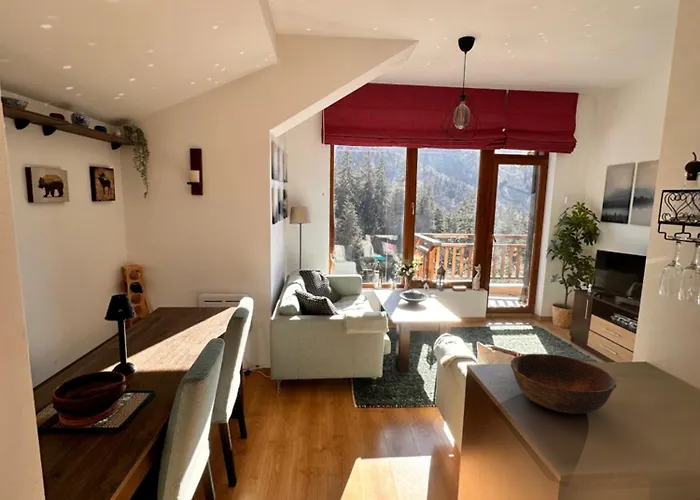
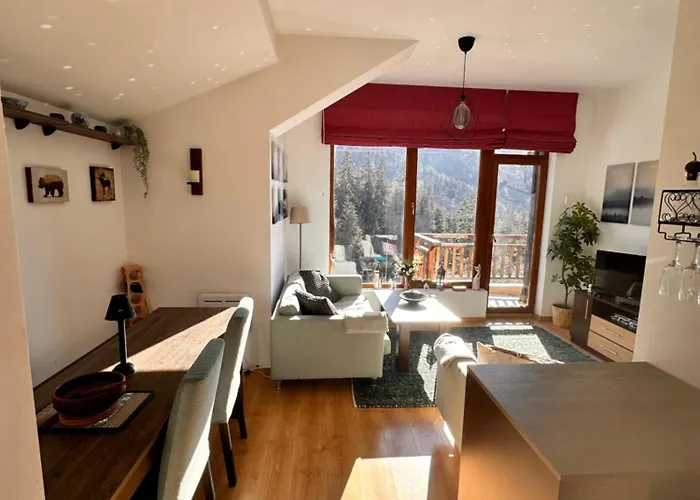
- bowl (559, 385)
